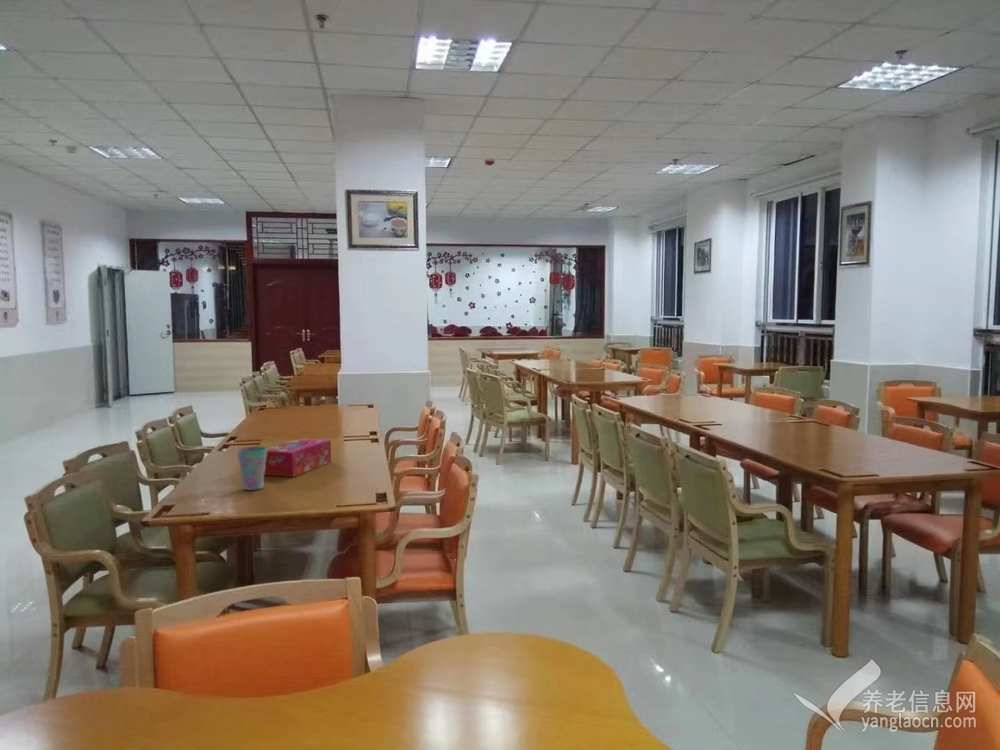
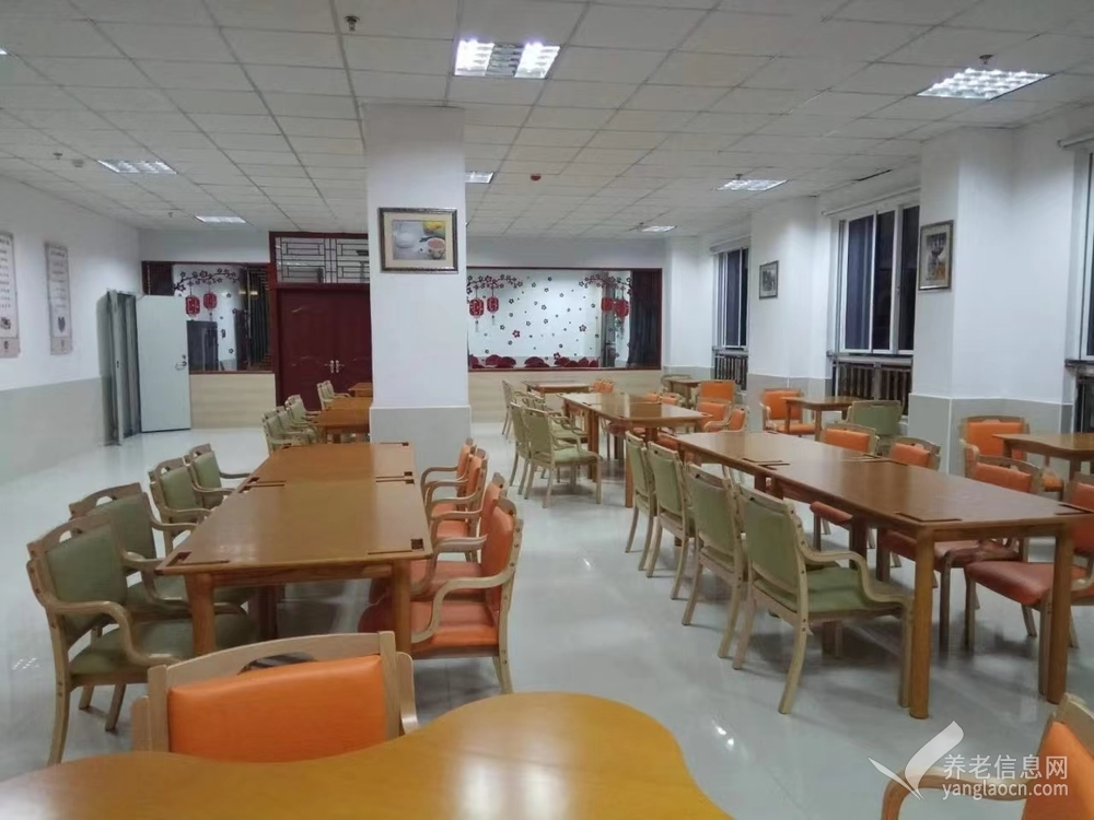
- tissue box (297, 456)
- cup (252, 468)
